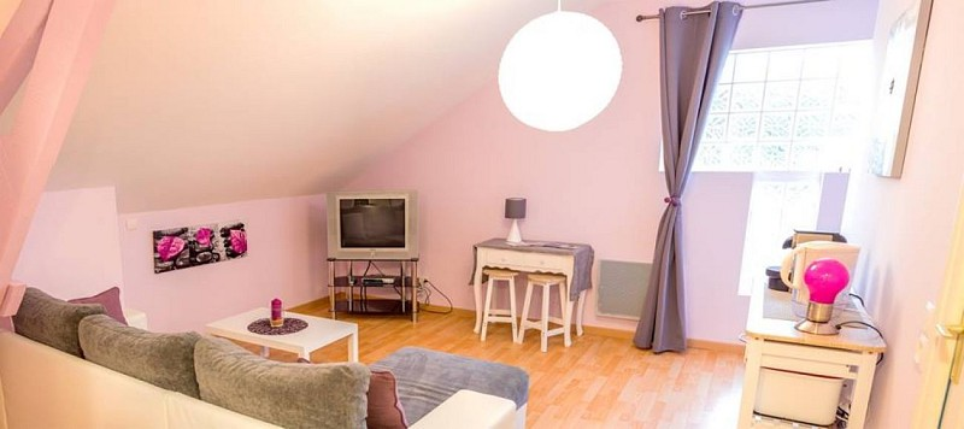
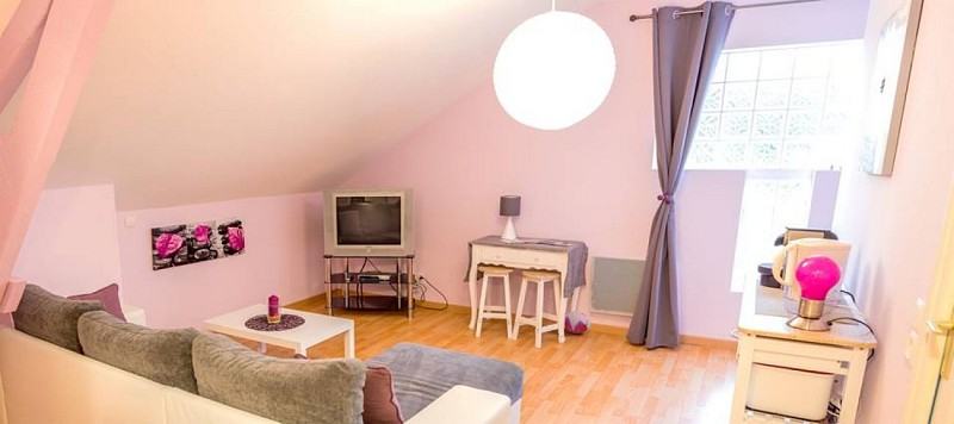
+ plush toy (575, 322)
